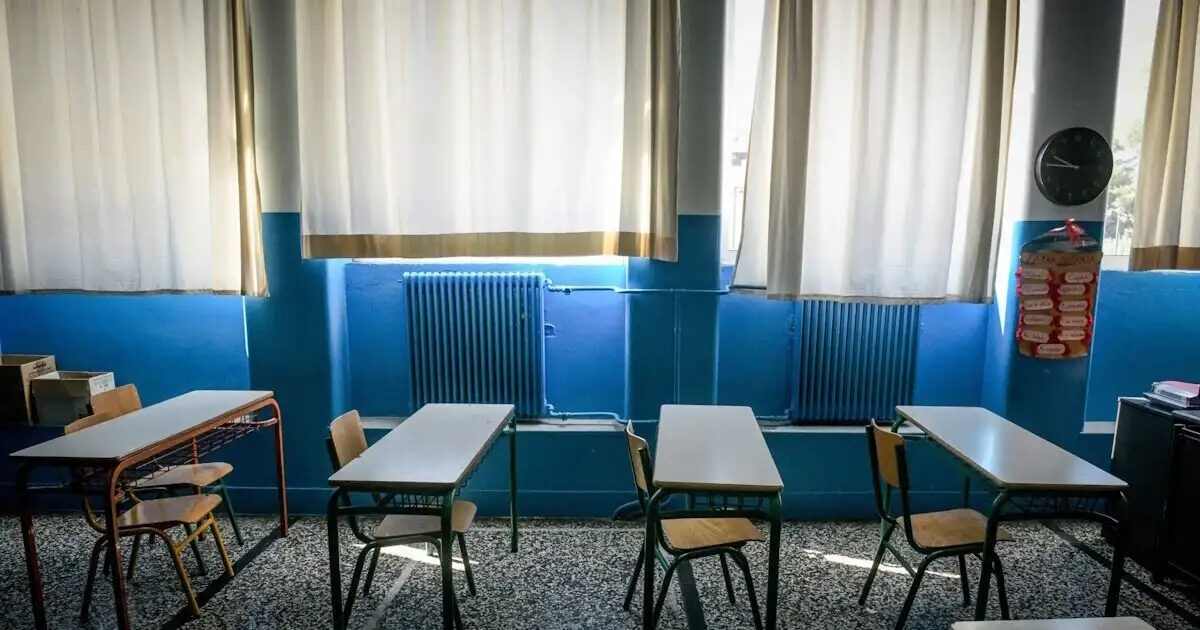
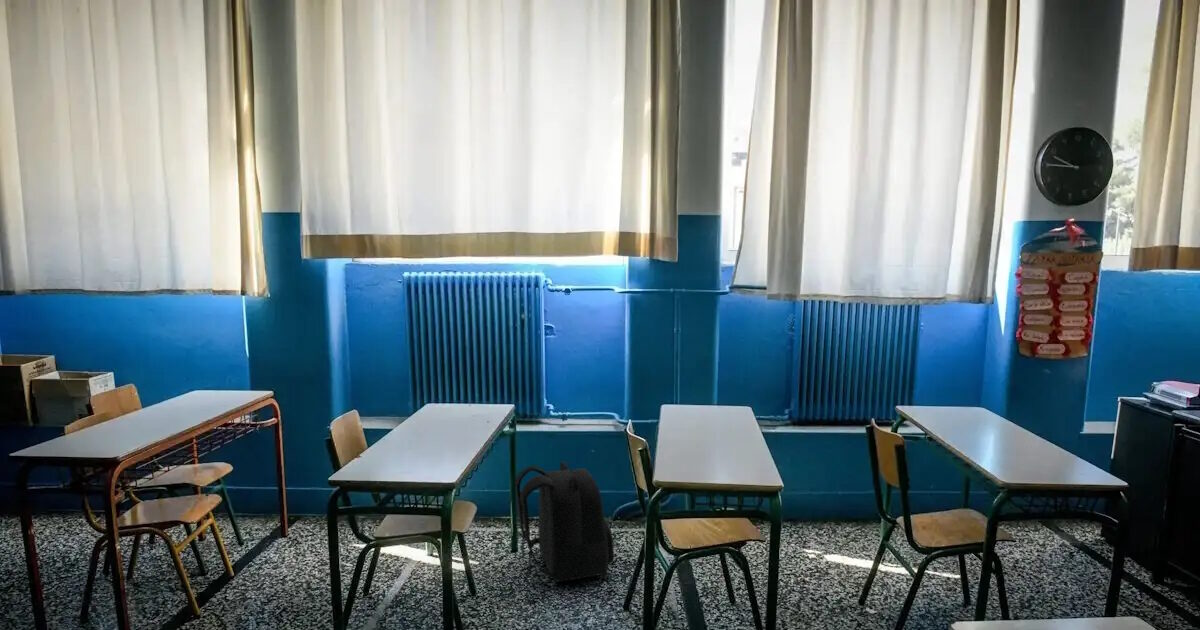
+ backpack (562, 517)
